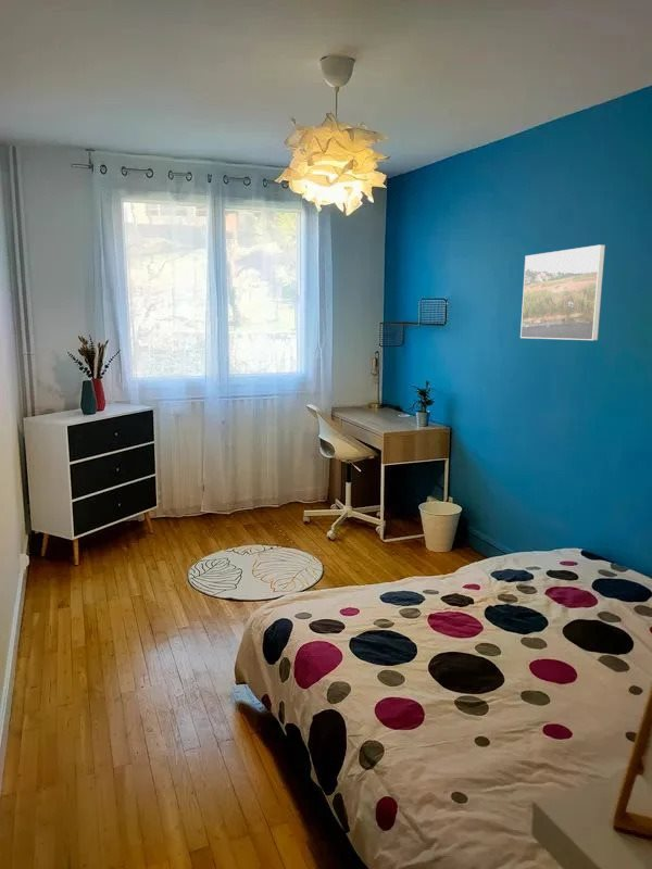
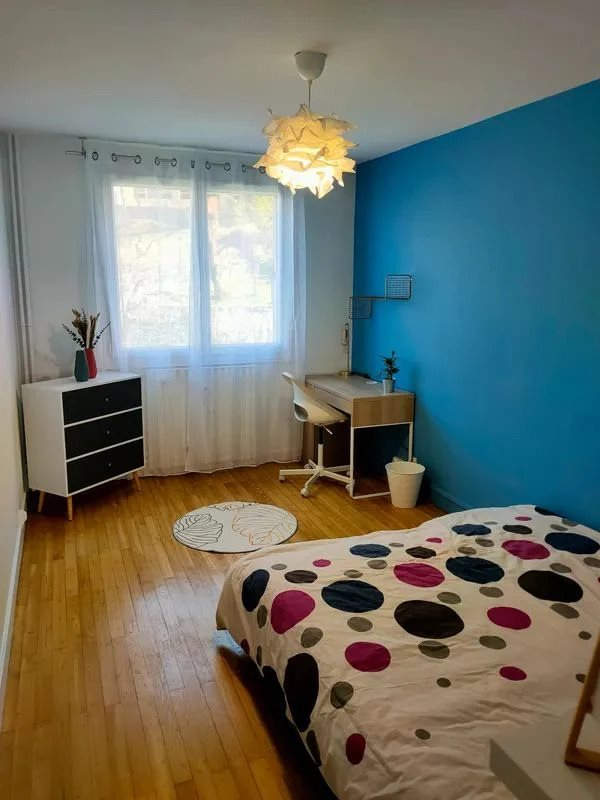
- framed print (559, 295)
